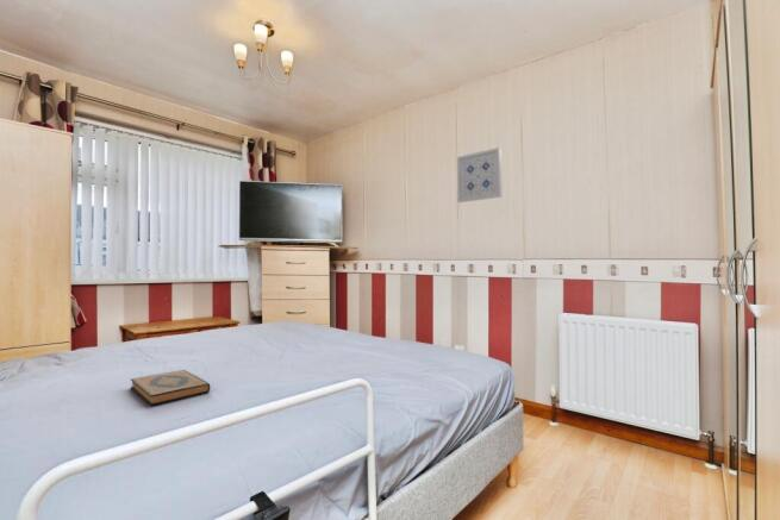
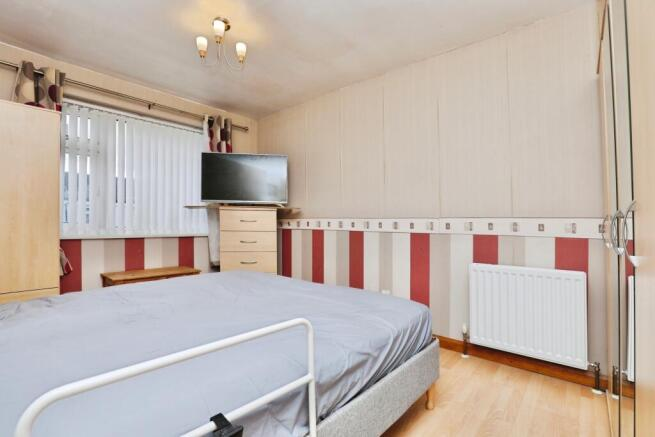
- wall art (478, 176)
- hardback book (169, 384)
